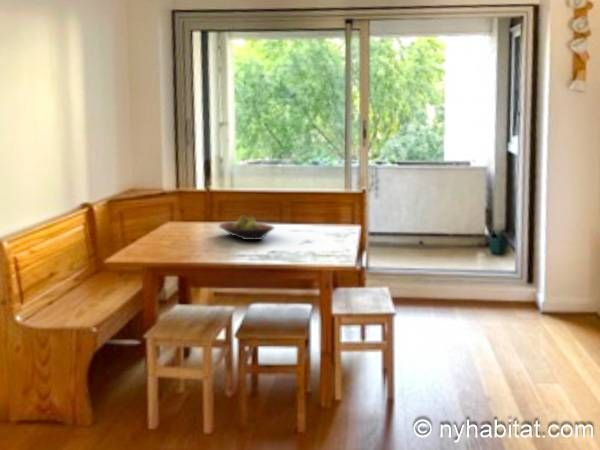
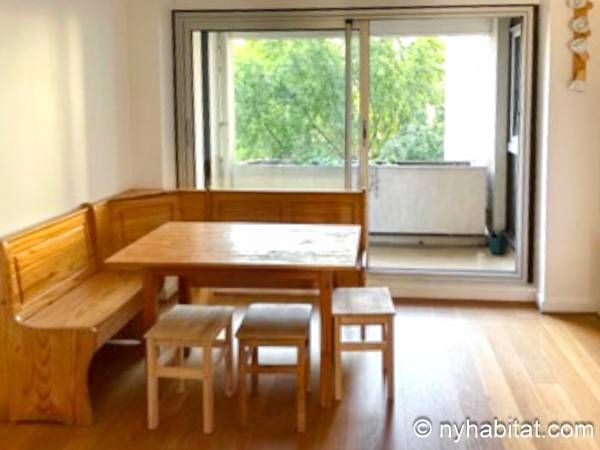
- fruit bowl (246, 226)
